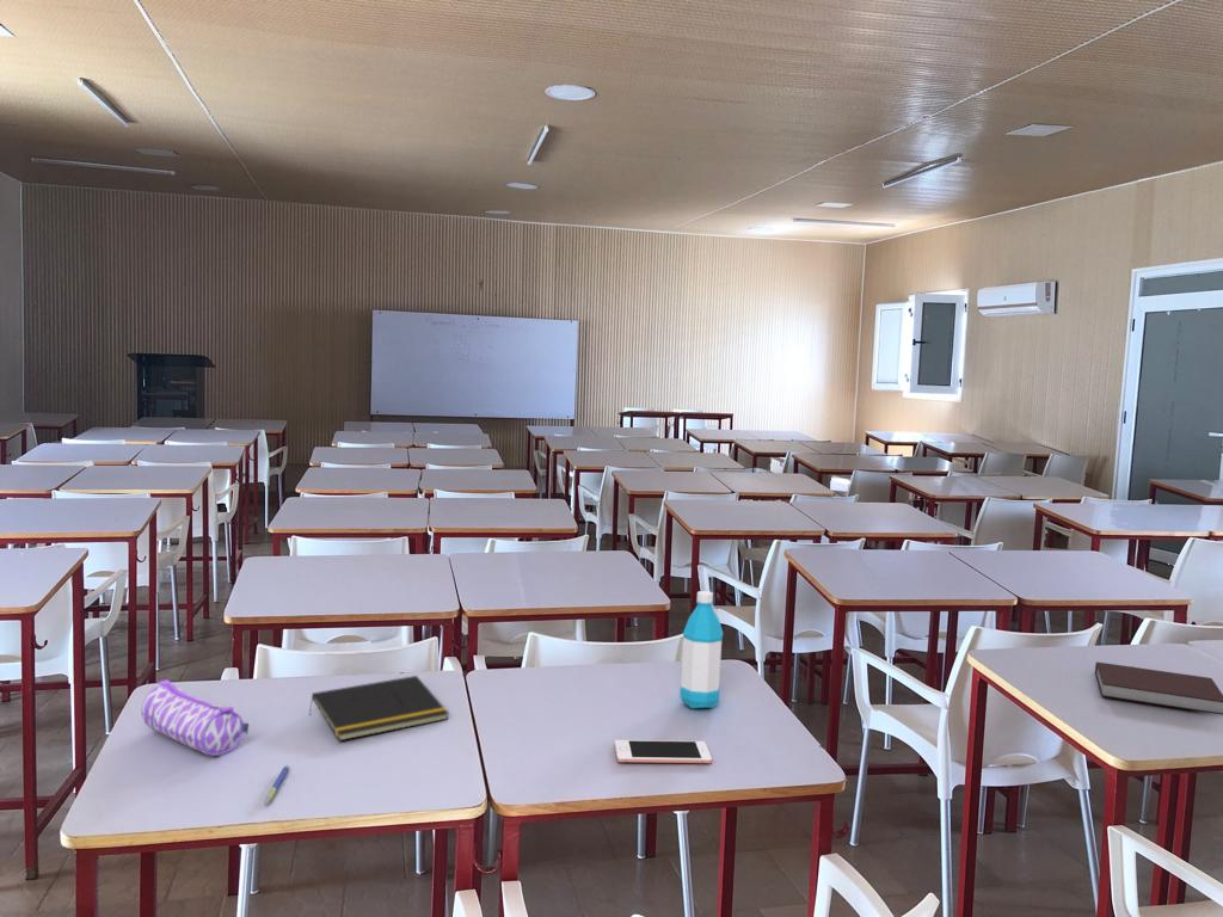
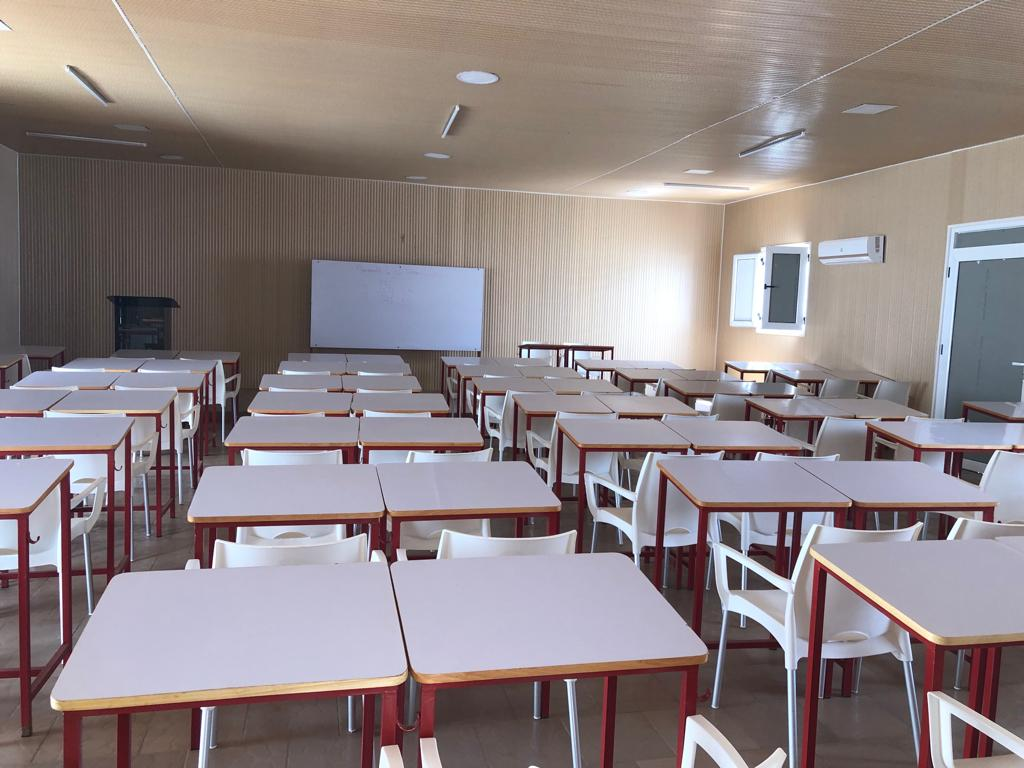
- pencil case (191, 718)
- pen (276, 784)
- cell phone (662, 751)
- notepad (380, 706)
- water bottle (701, 648)
- notebook (1157, 687)
